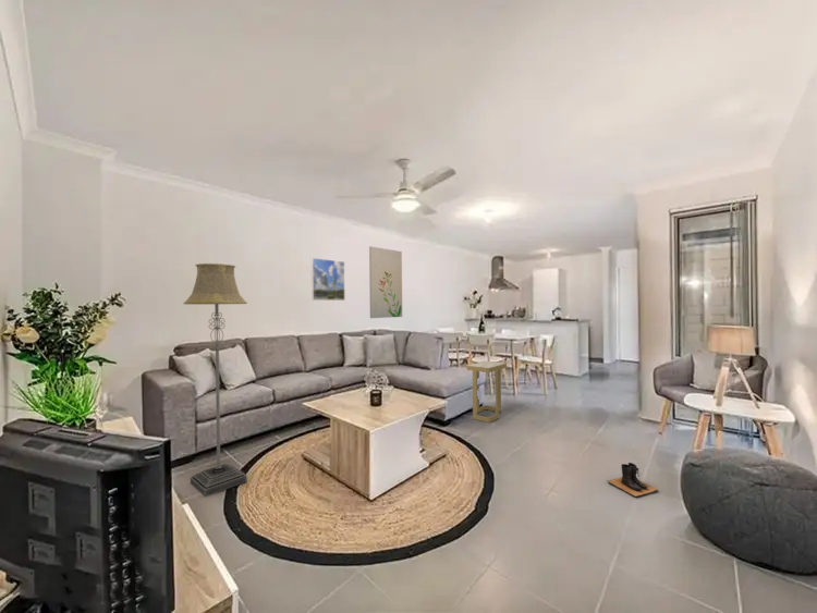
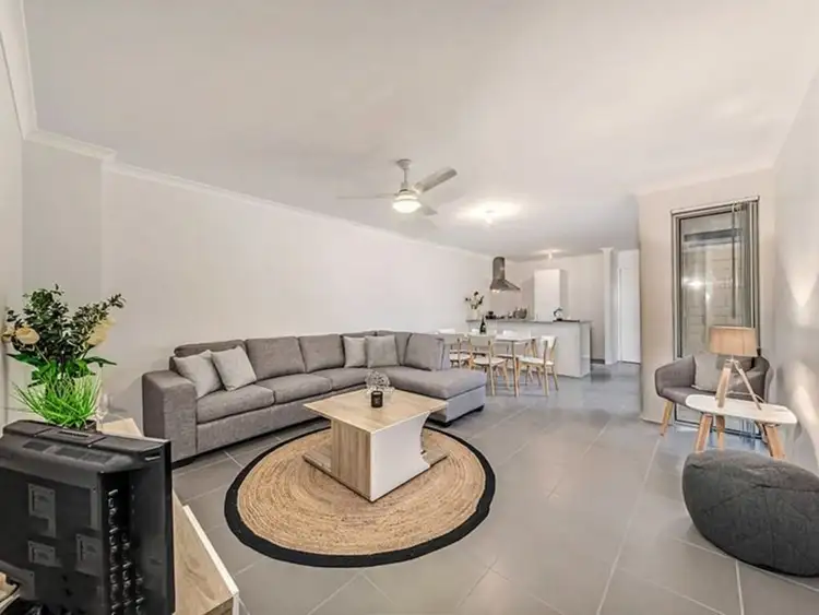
- side table (478, 390)
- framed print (328, 280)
- floor lamp (217, 373)
- boots (632, 476)
- wall art (386, 283)
